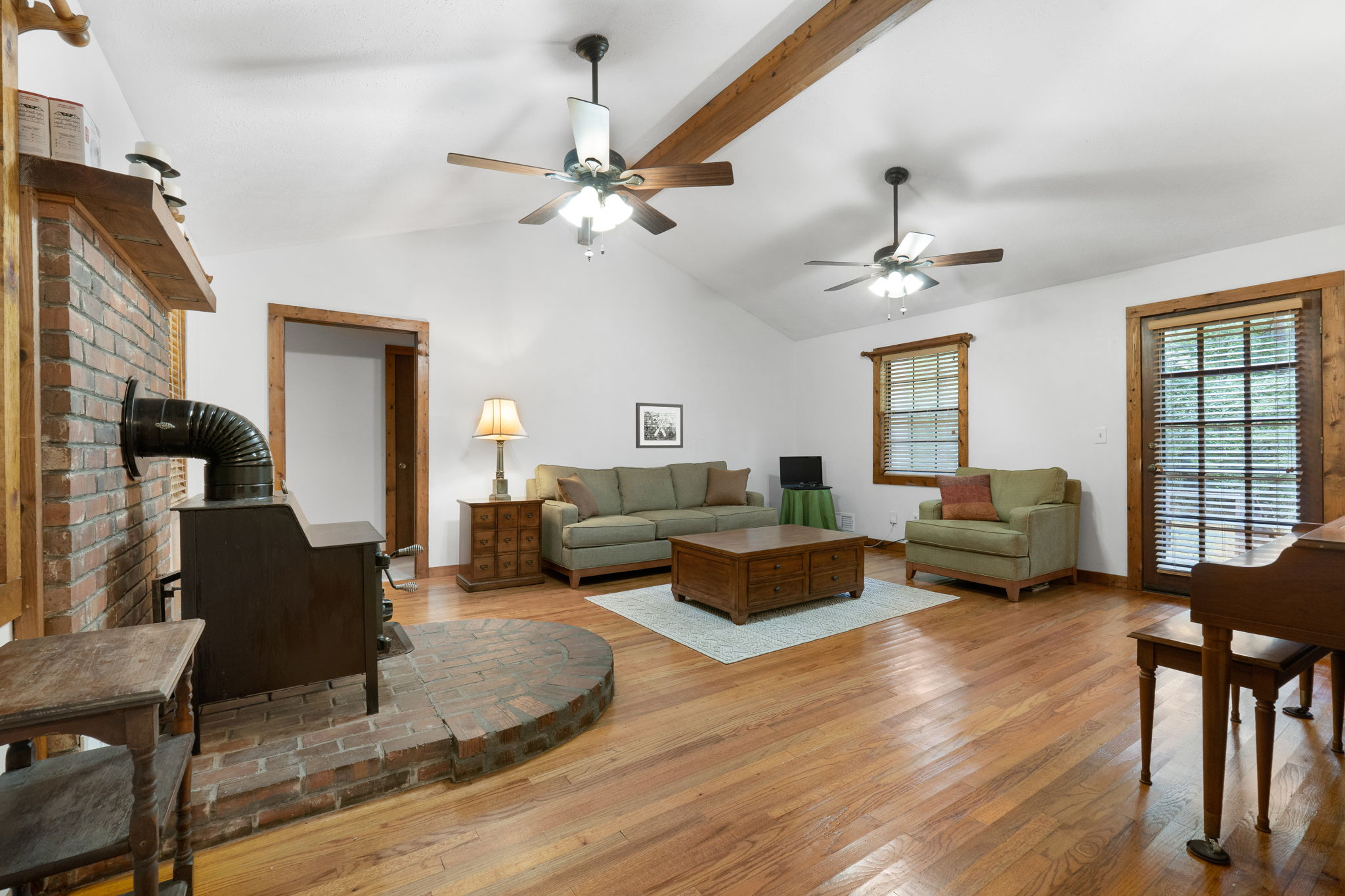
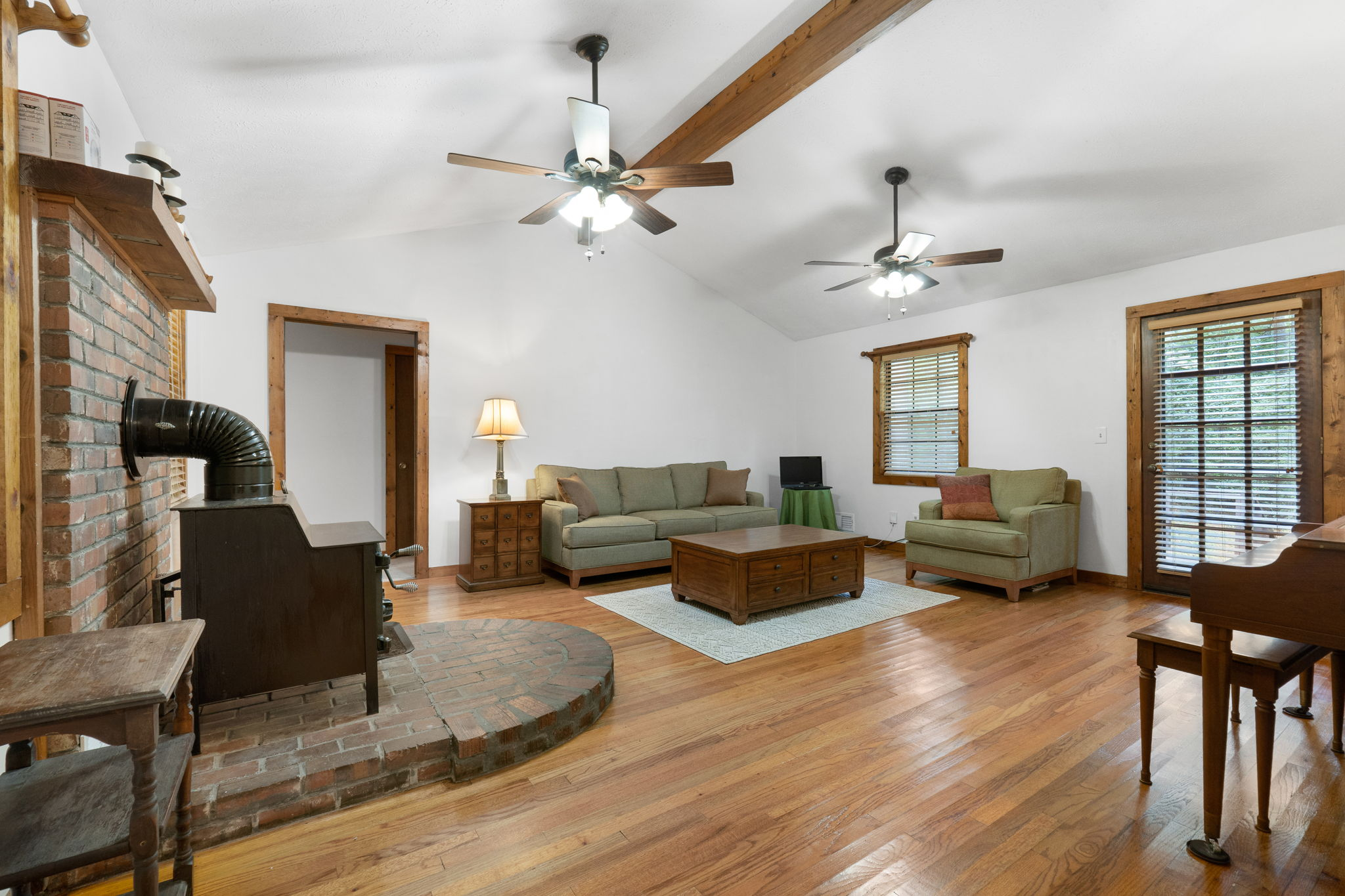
- wall art (660, 425)
